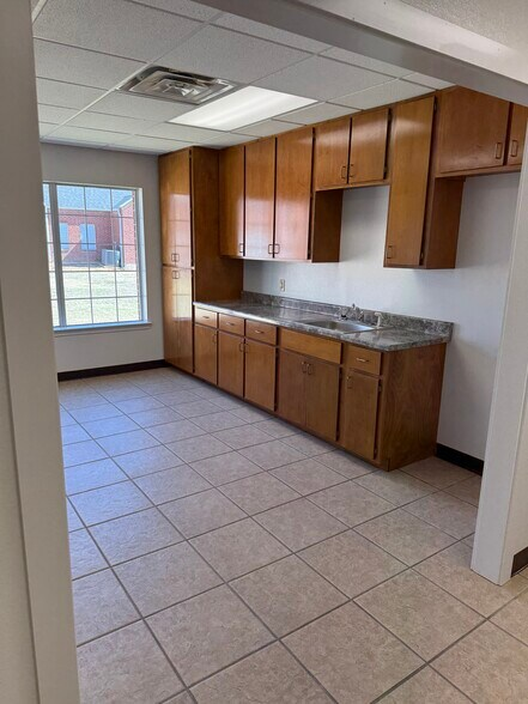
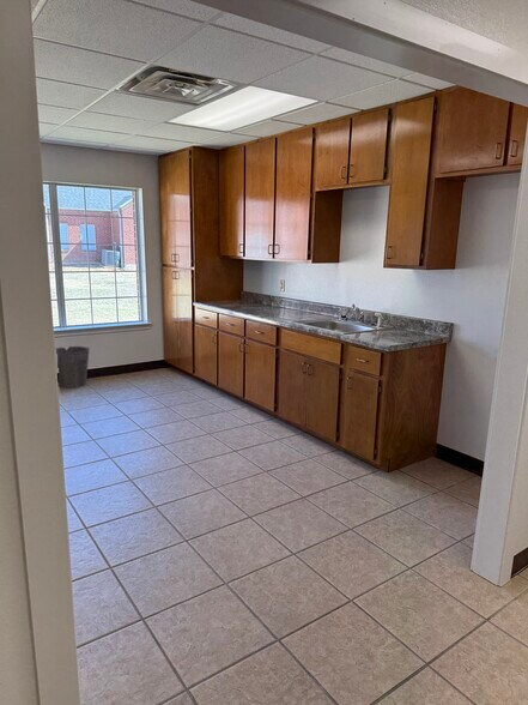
+ waste bin (71, 367)
